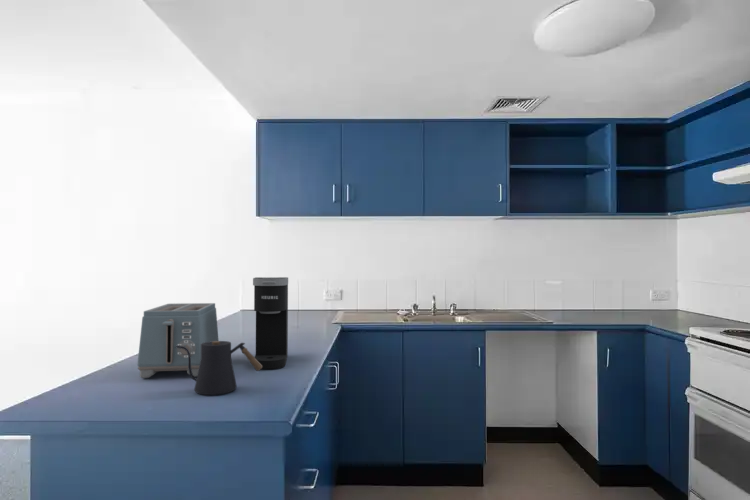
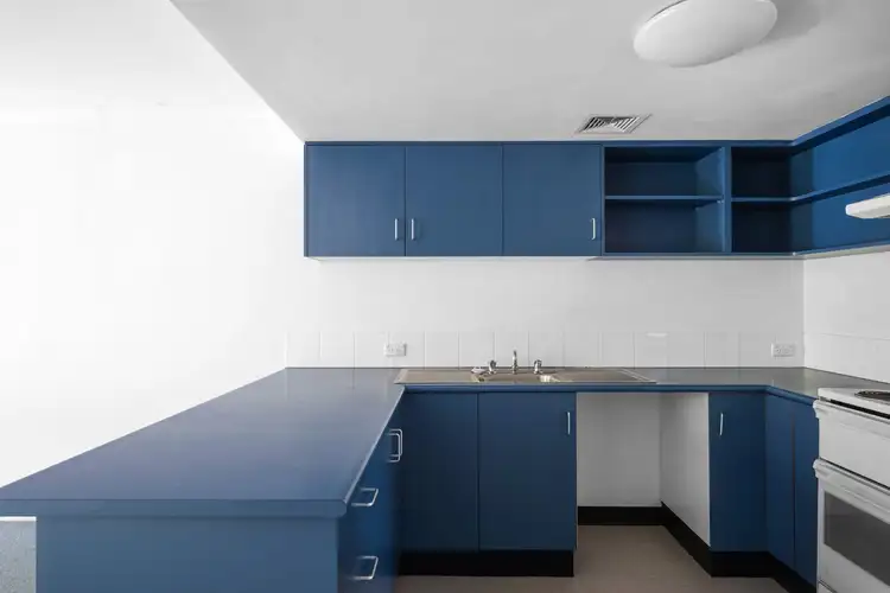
- toaster (180, 338)
- kettle (218, 365)
- coffee maker (271, 319)
